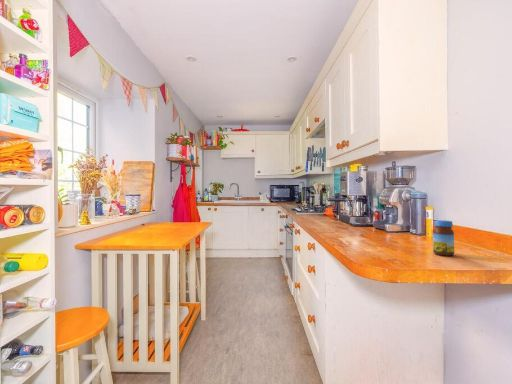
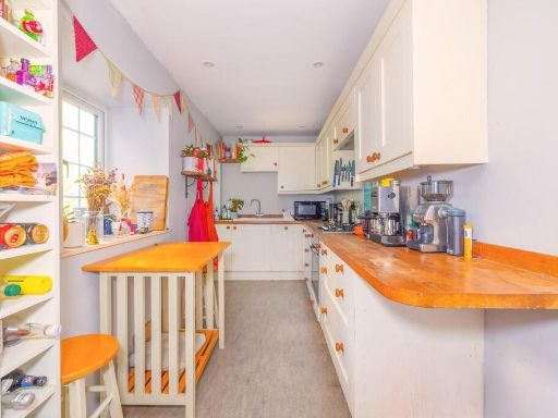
- jar (443, 237)
